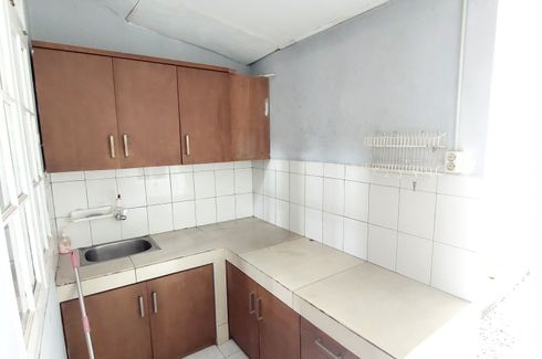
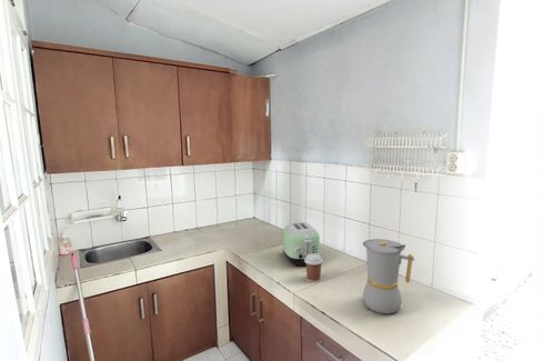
+ coffee cup (313, 268)
+ toaster (301, 242)
+ coffee maker (386, 274)
